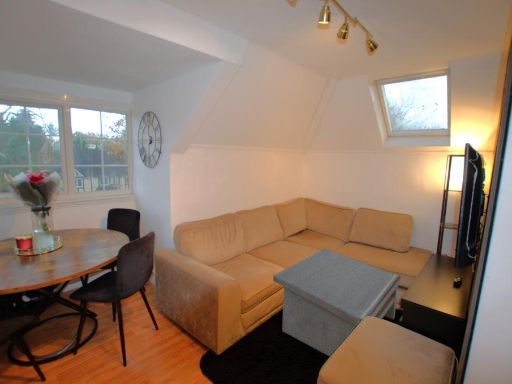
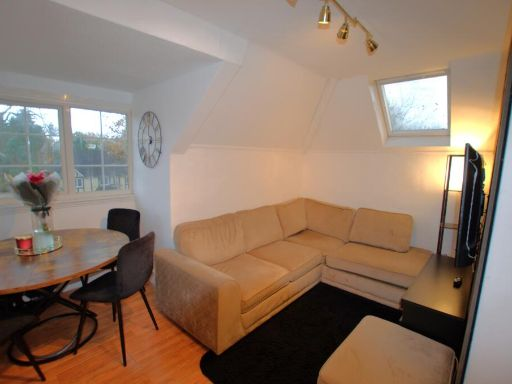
- coffee table (338, 297)
